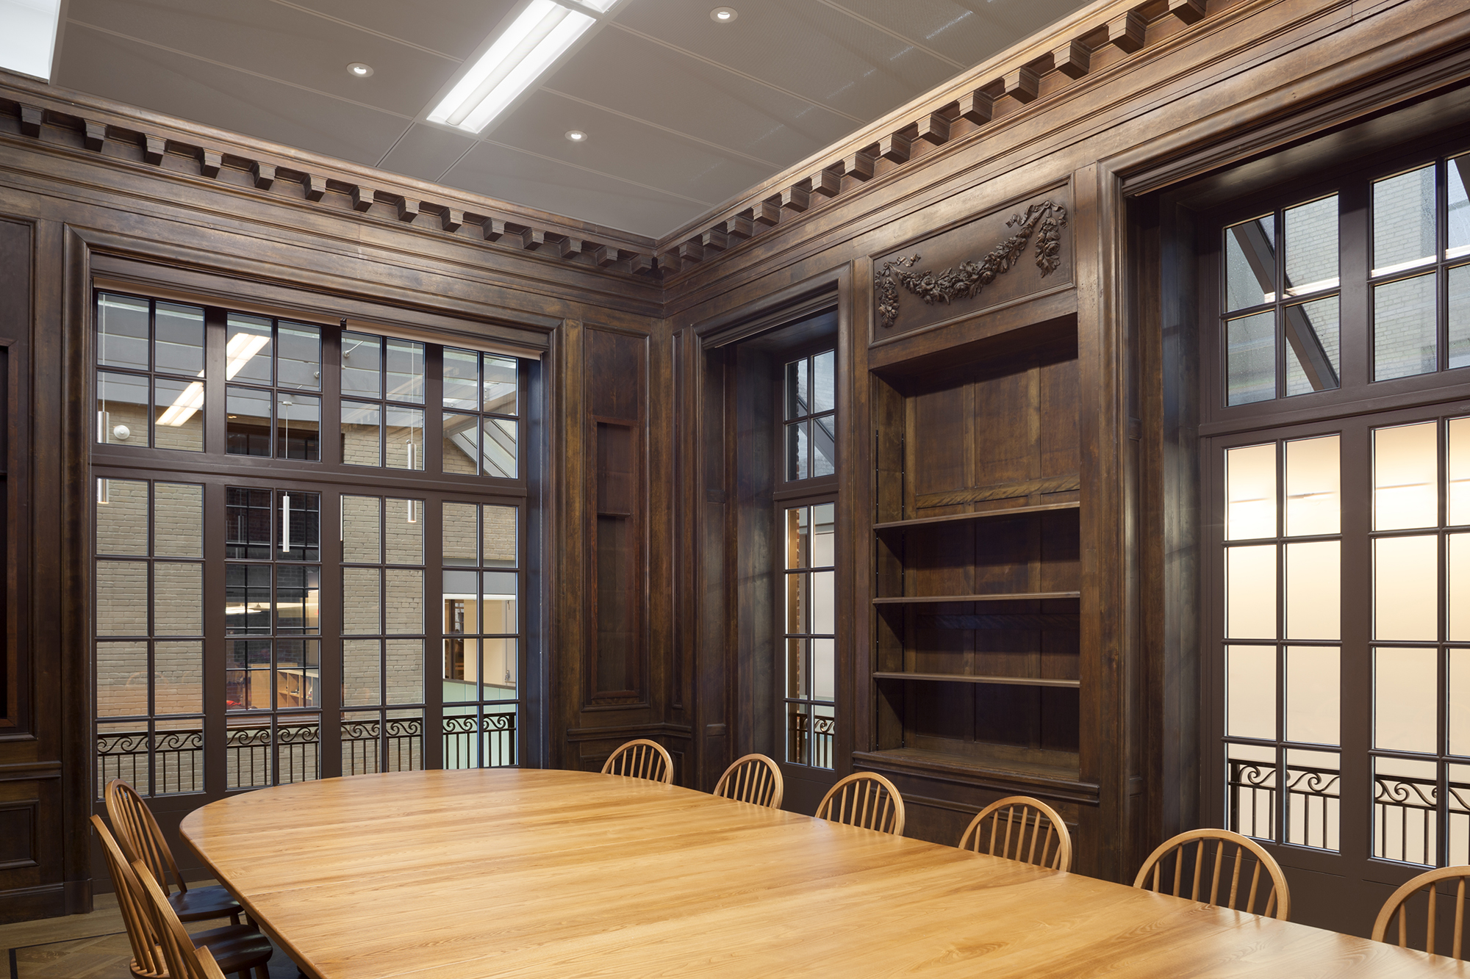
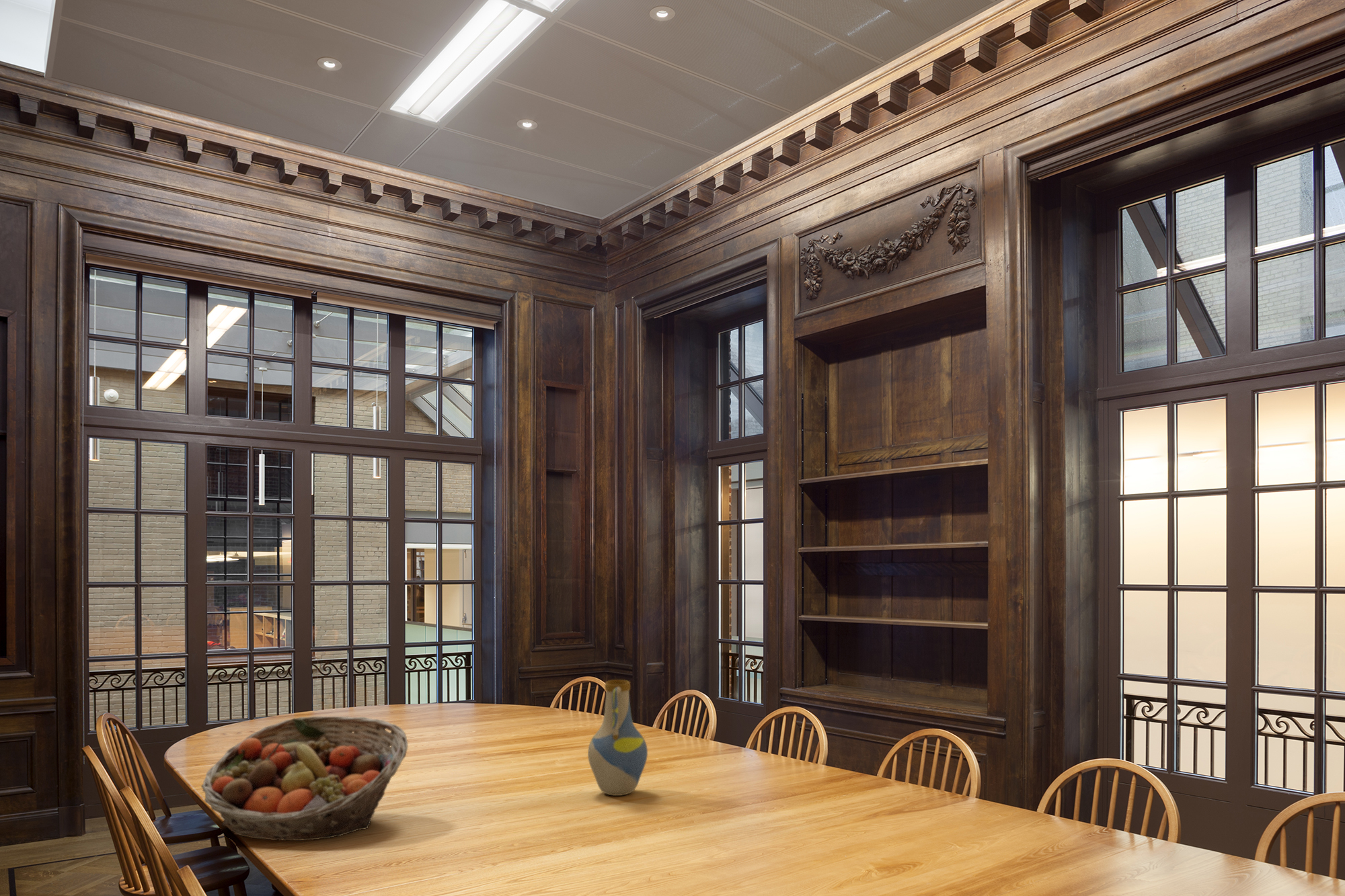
+ fruit basket (307, 778)
+ vase (617, 737)
